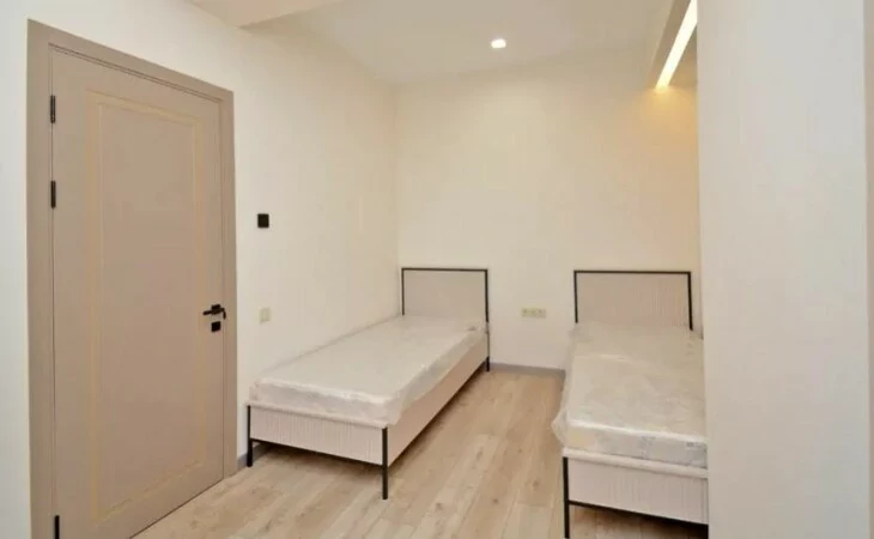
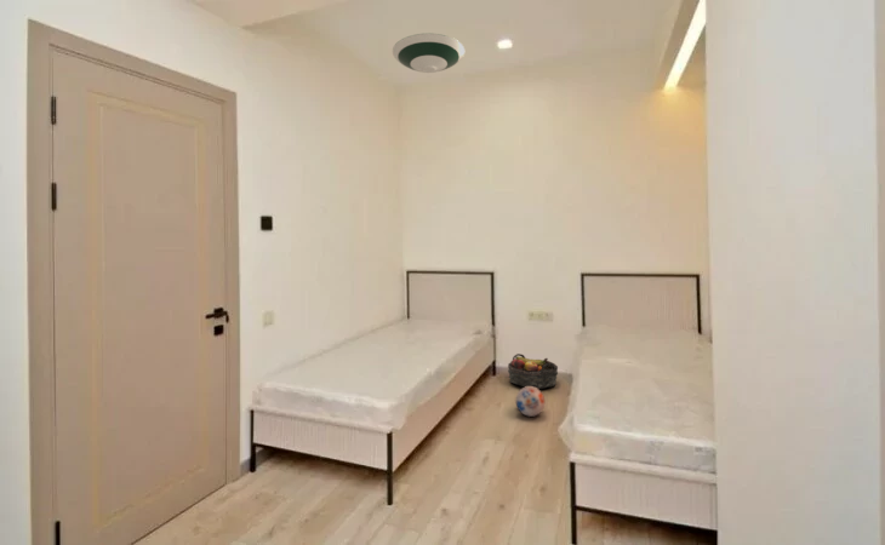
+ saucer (428, 61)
+ basket (532, 368)
+ ball (530, 401)
